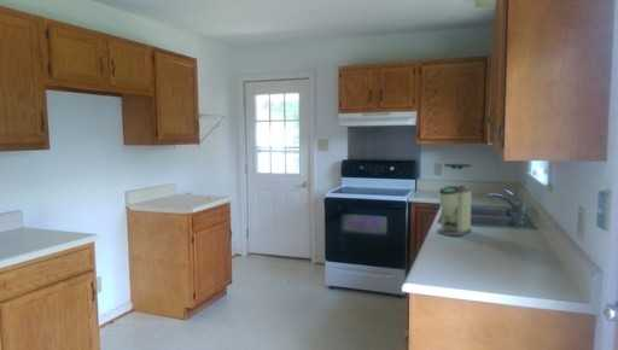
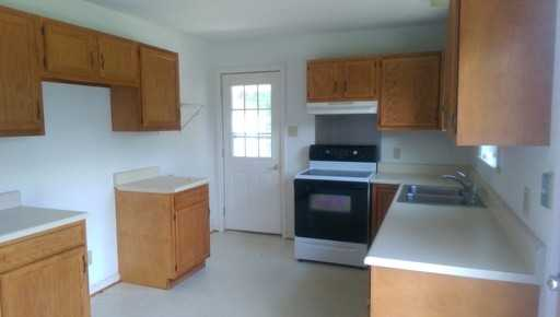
- coffee grinder (454, 198)
